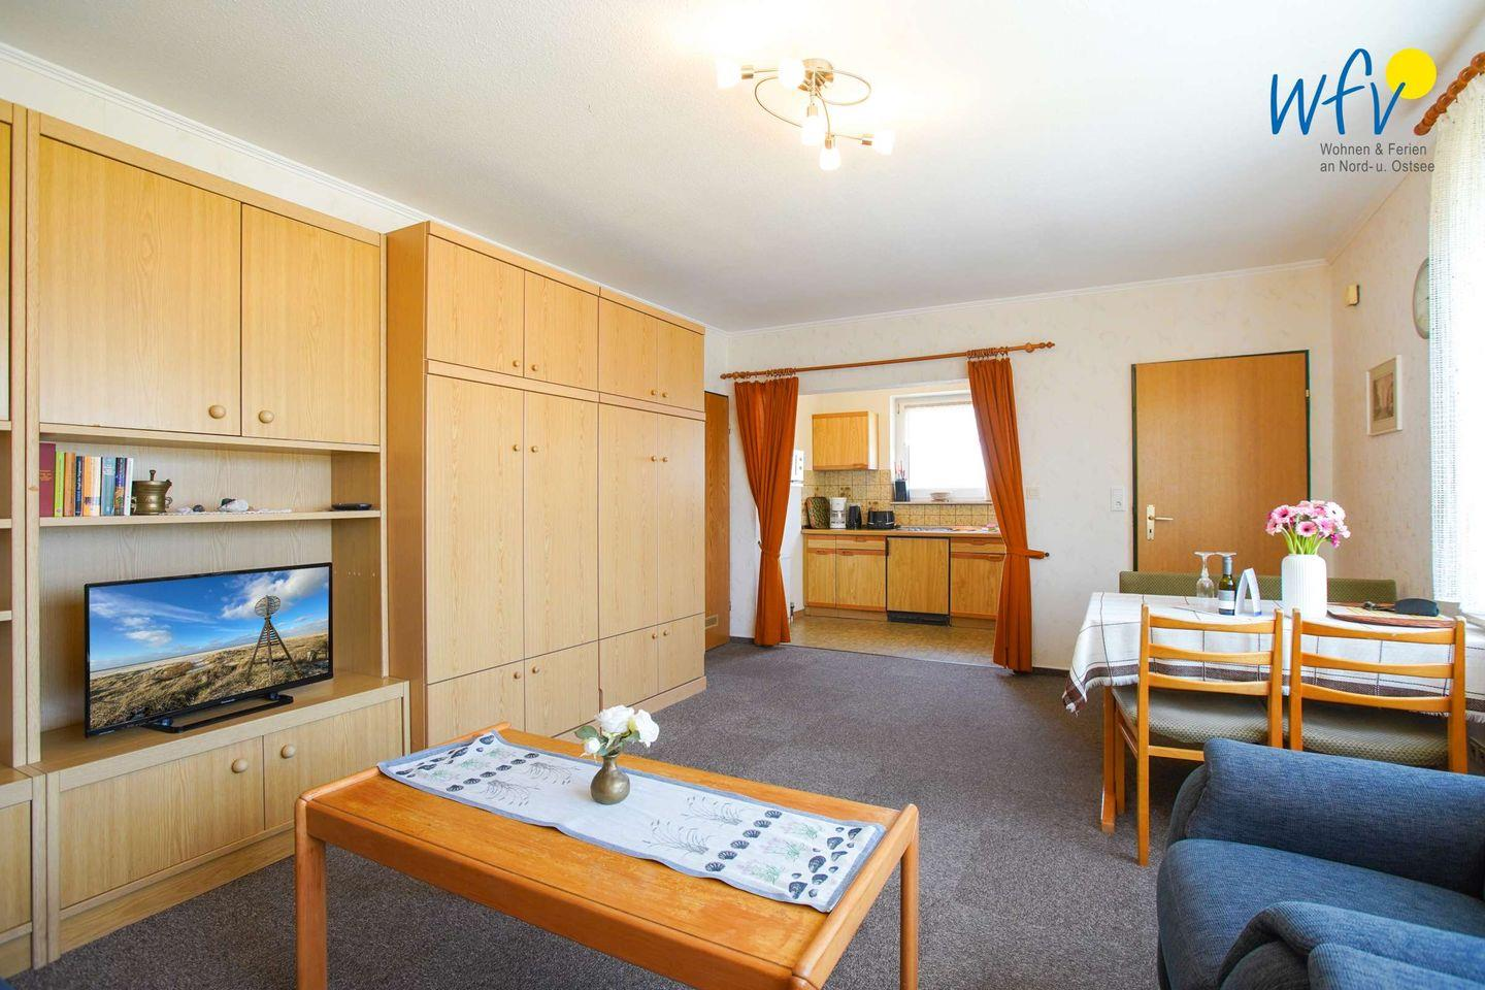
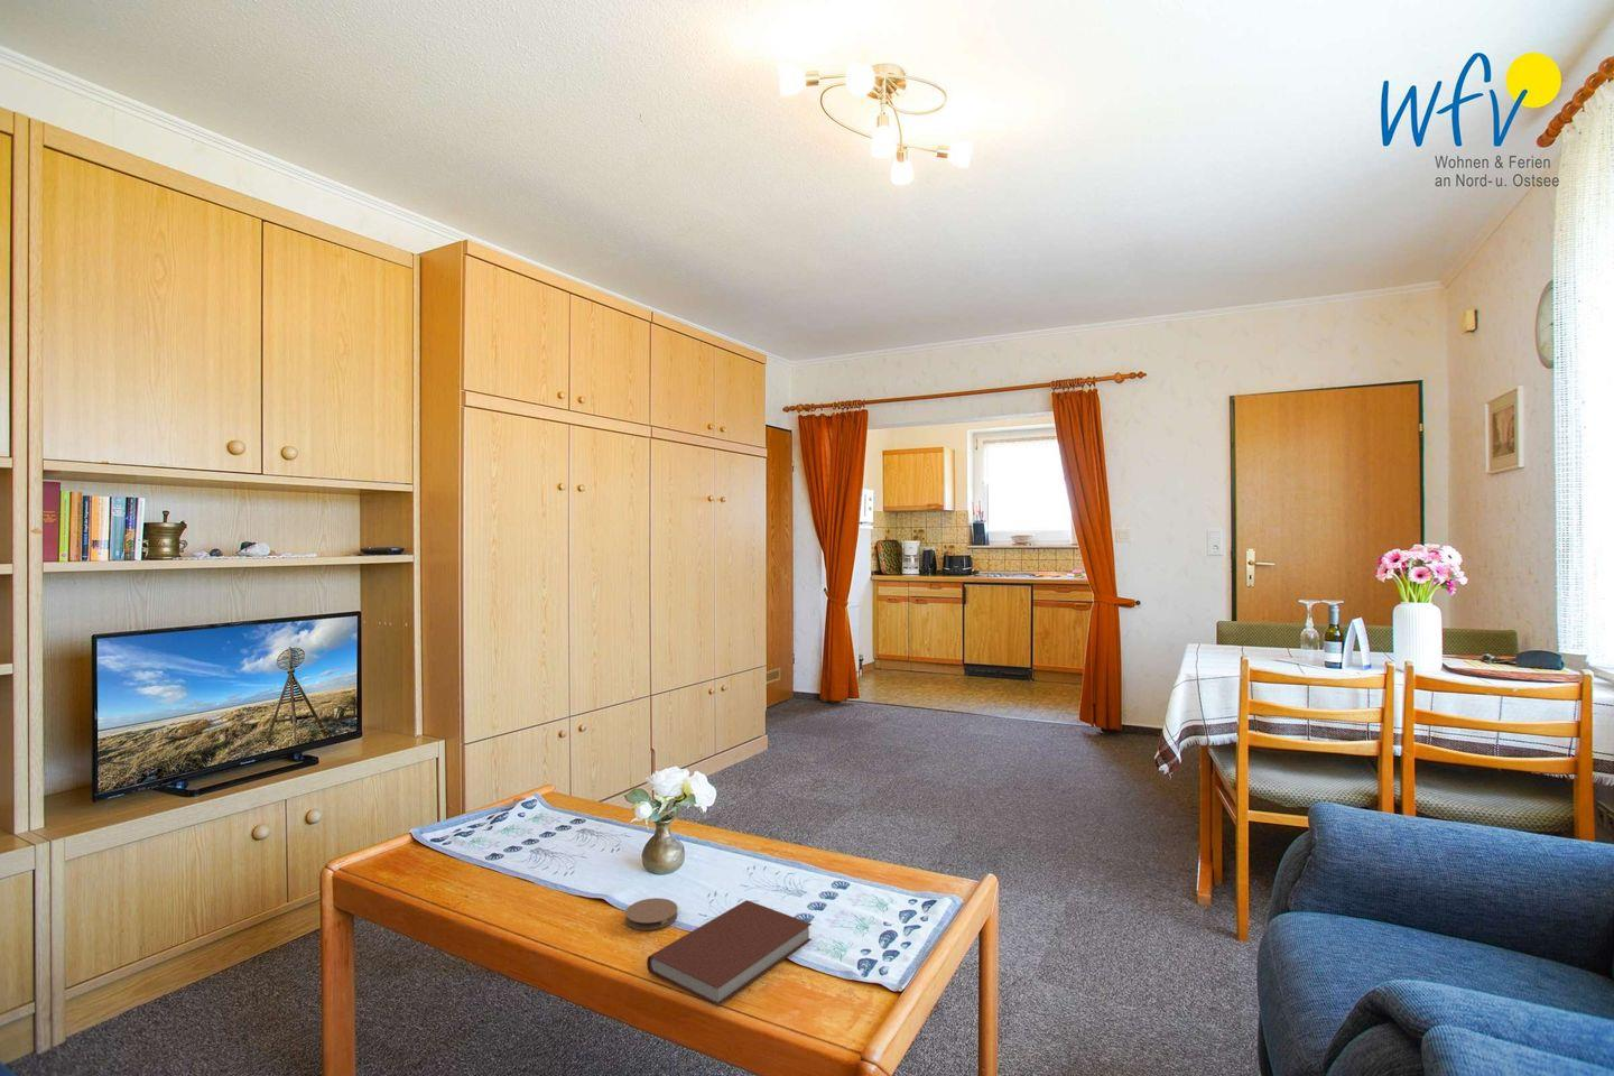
+ coaster (651, 914)
+ book (731, 946)
